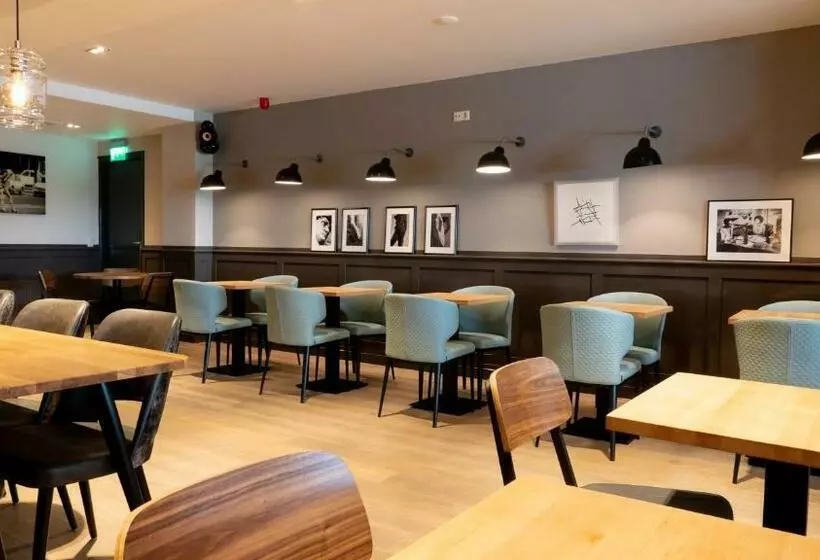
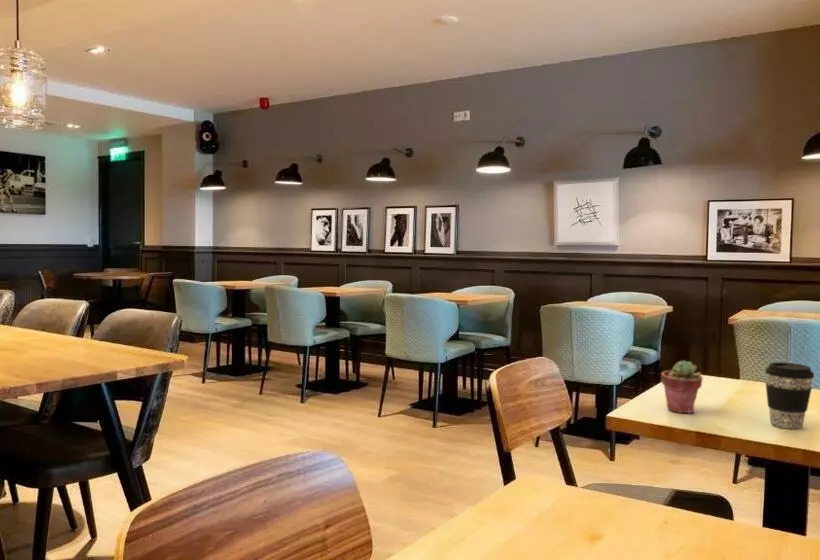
+ potted succulent (681, 385)
+ coffee cup (788, 395)
